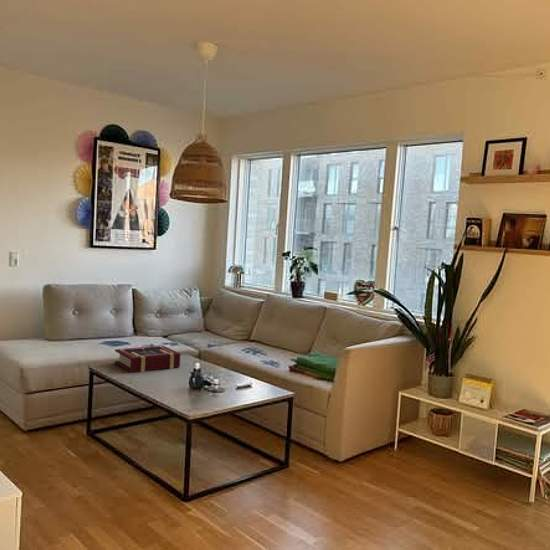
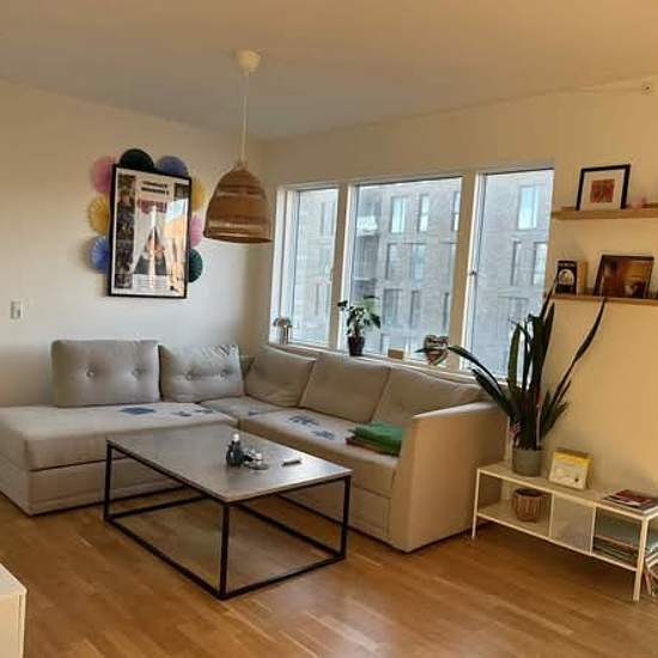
- book (147, 357)
